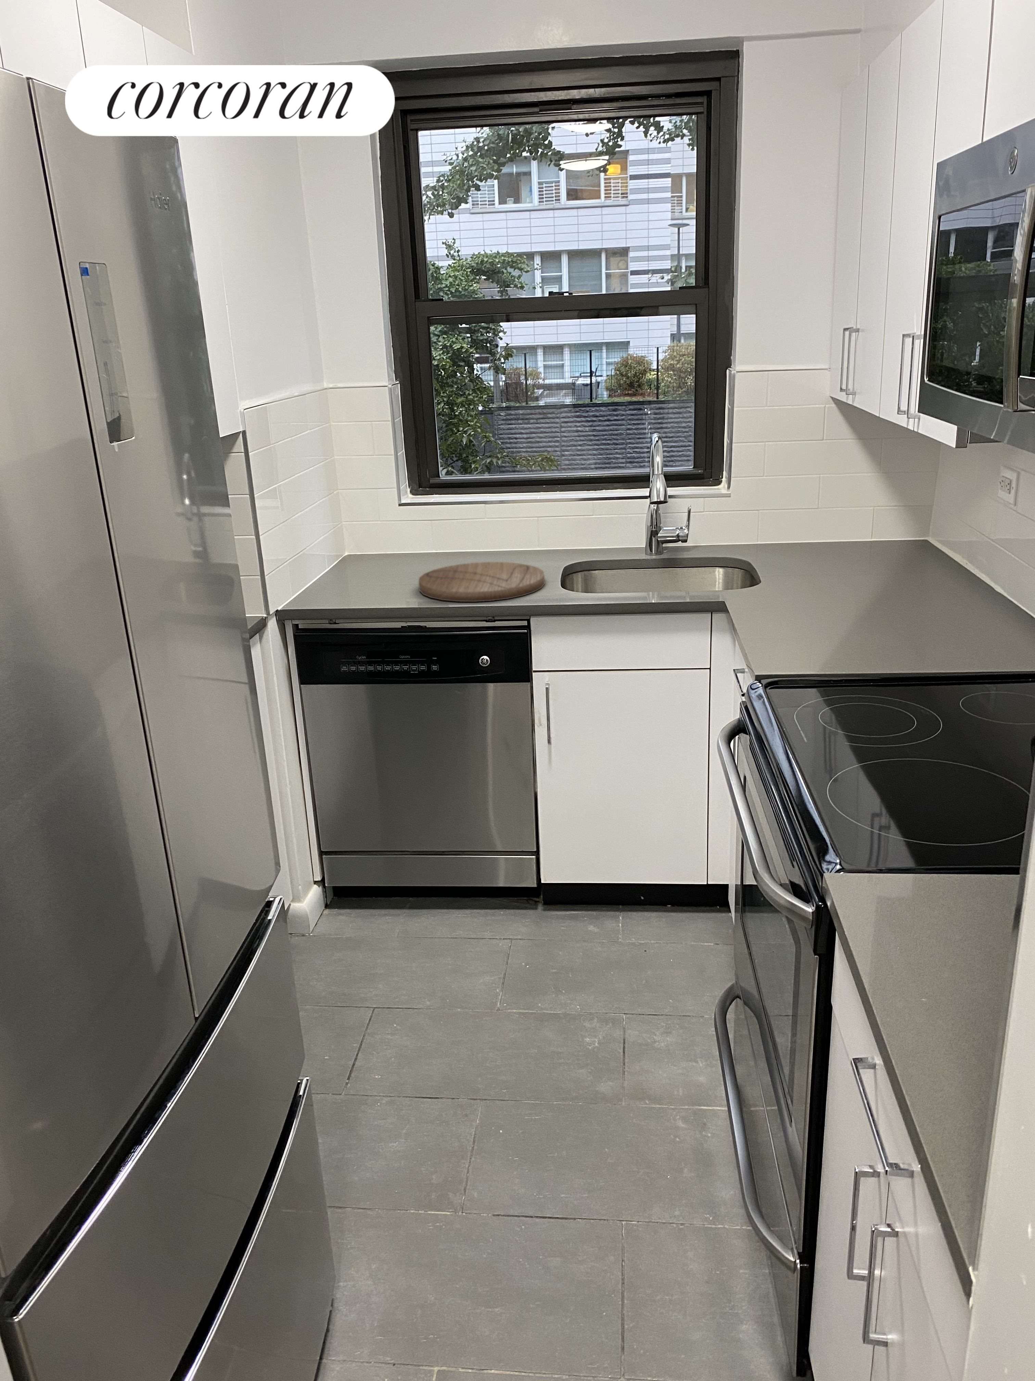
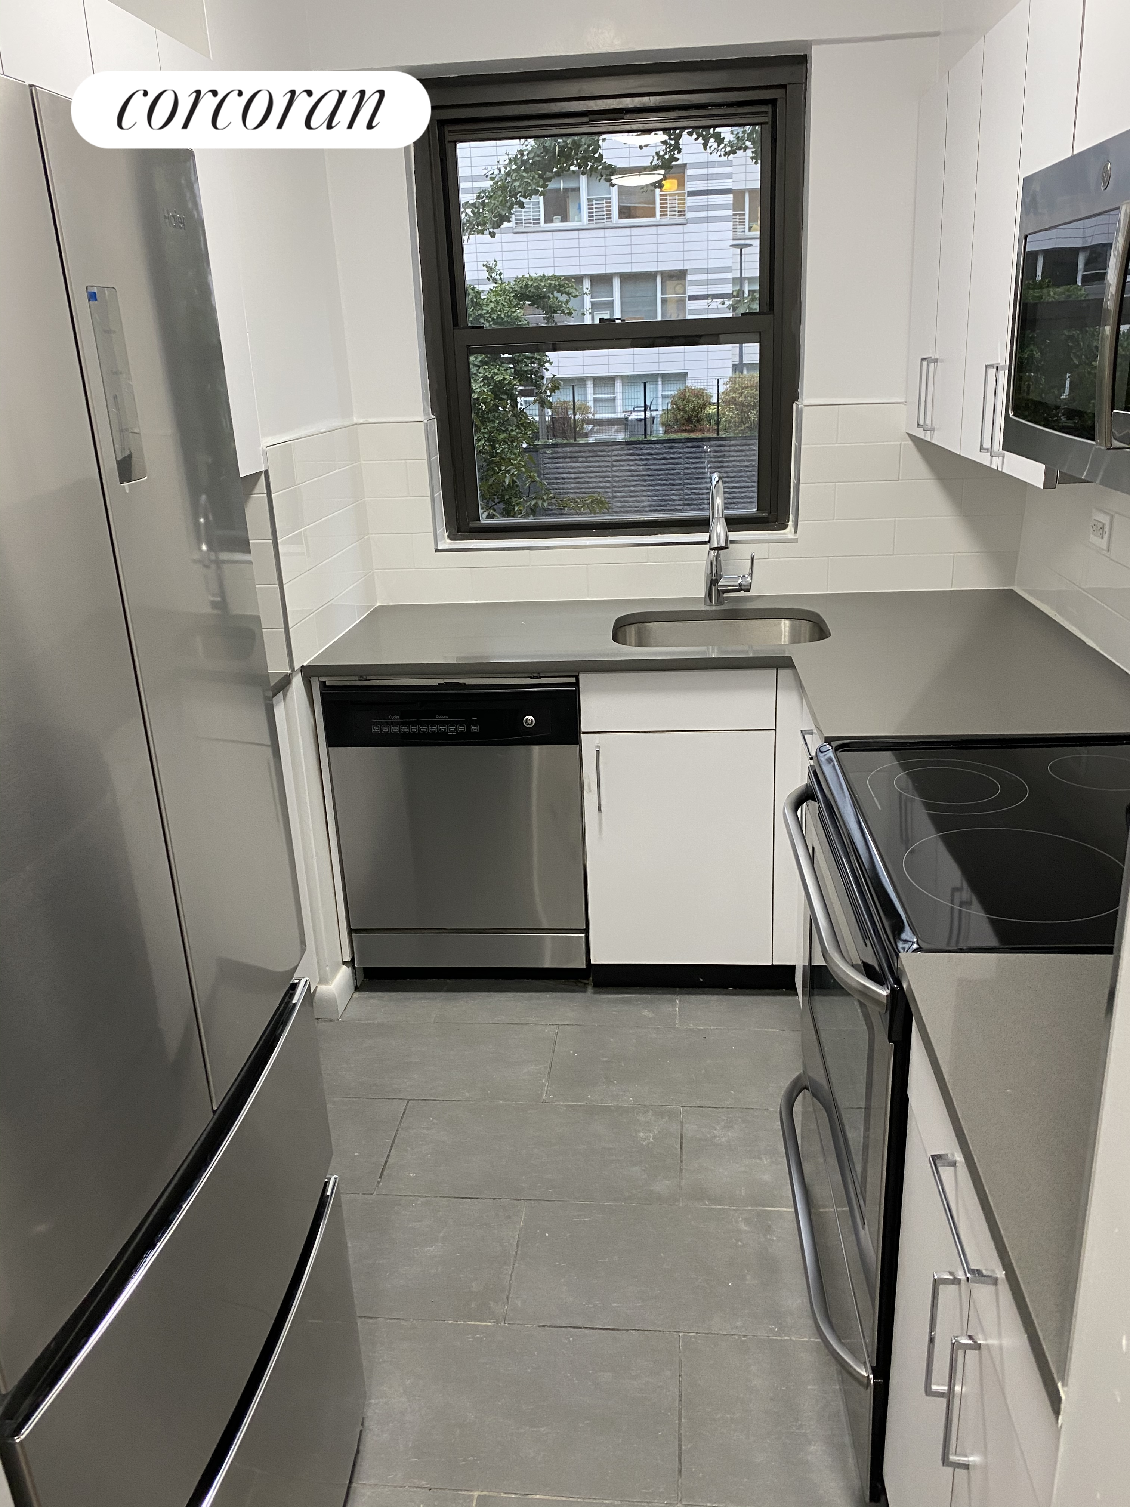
- cutting board (482, 581)
